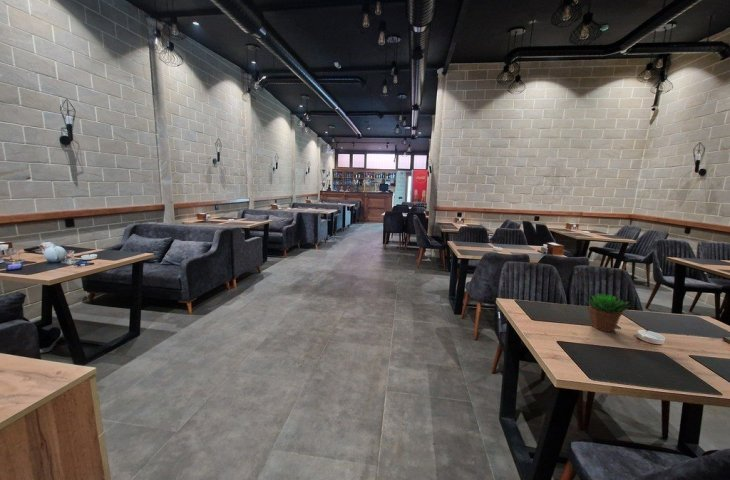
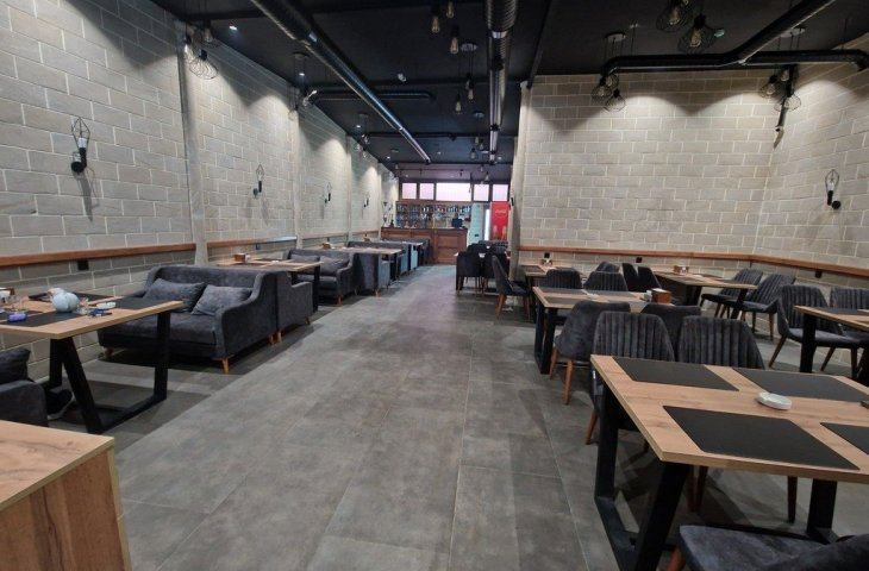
- succulent plant (606, 311)
